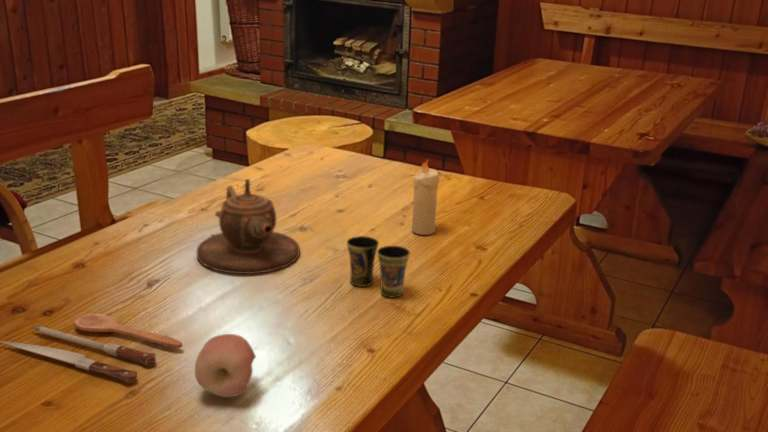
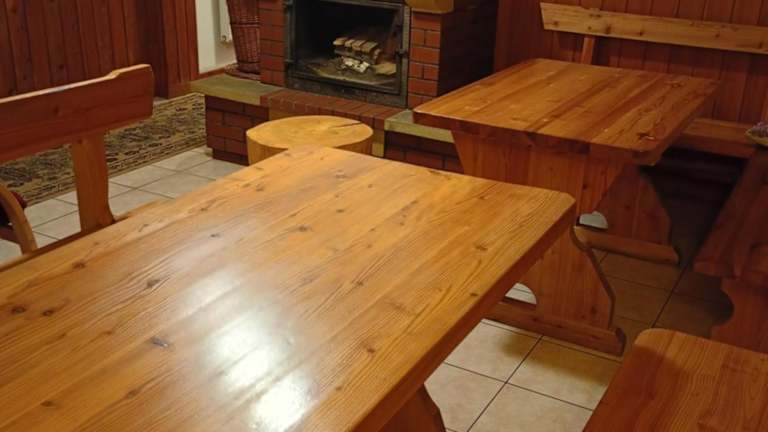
- spoon (93, 341)
- fruit (227, 363)
- cup (380, 267)
- candle (425, 195)
- teapot (247, 216)
